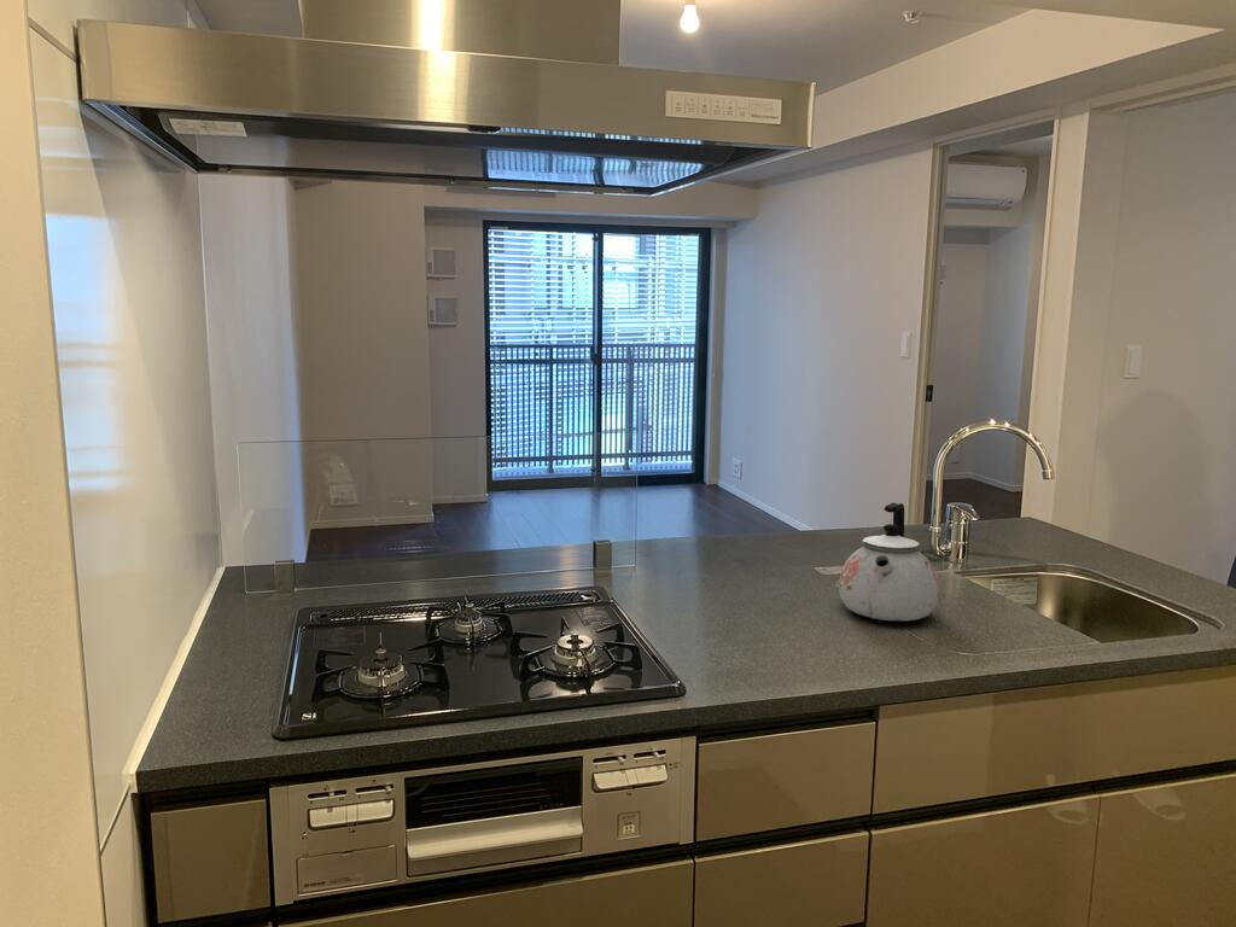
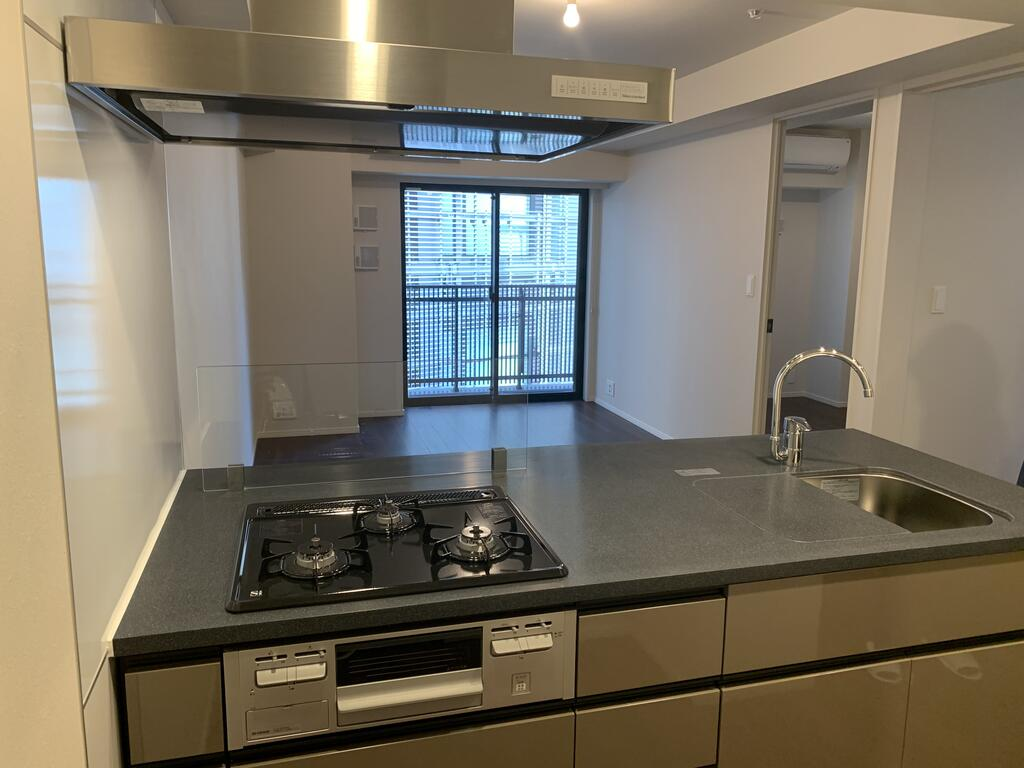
- kettle (890, 559)
